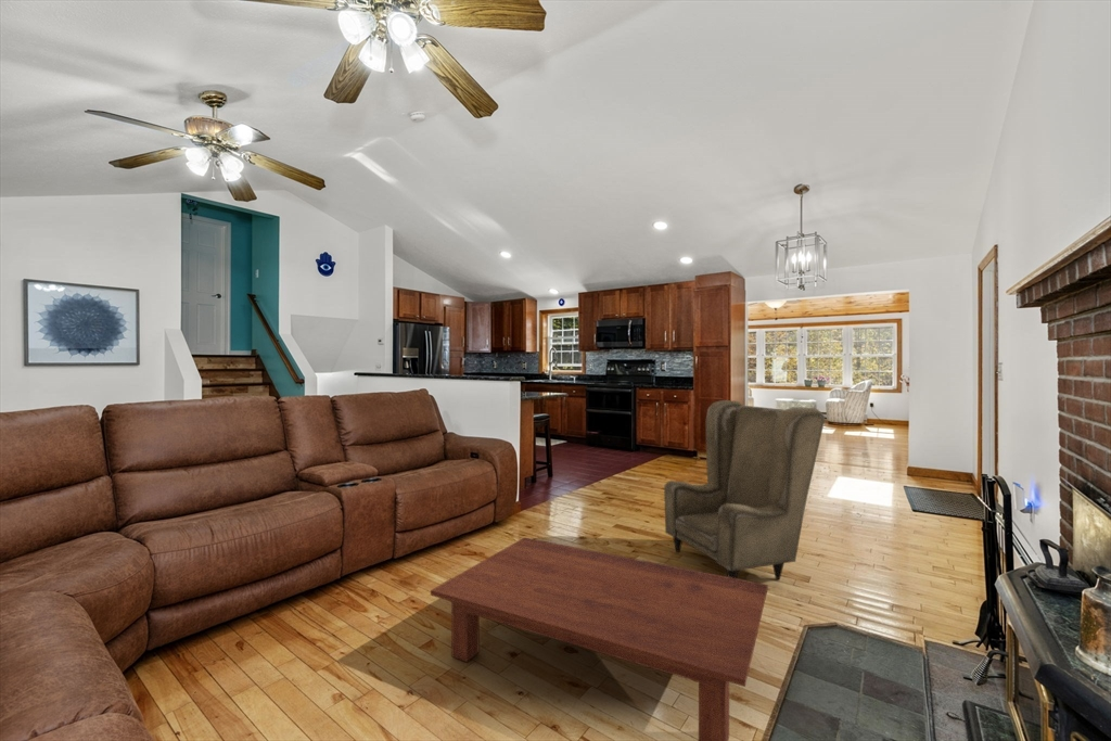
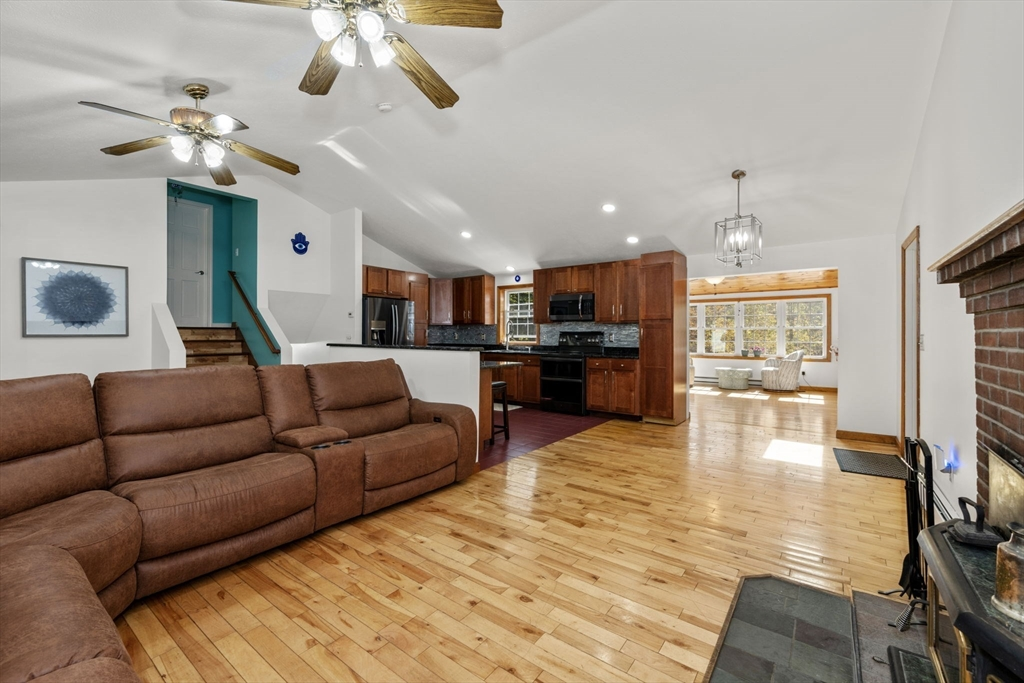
- armchair (733, 483)
- coffee table (601, 621)
